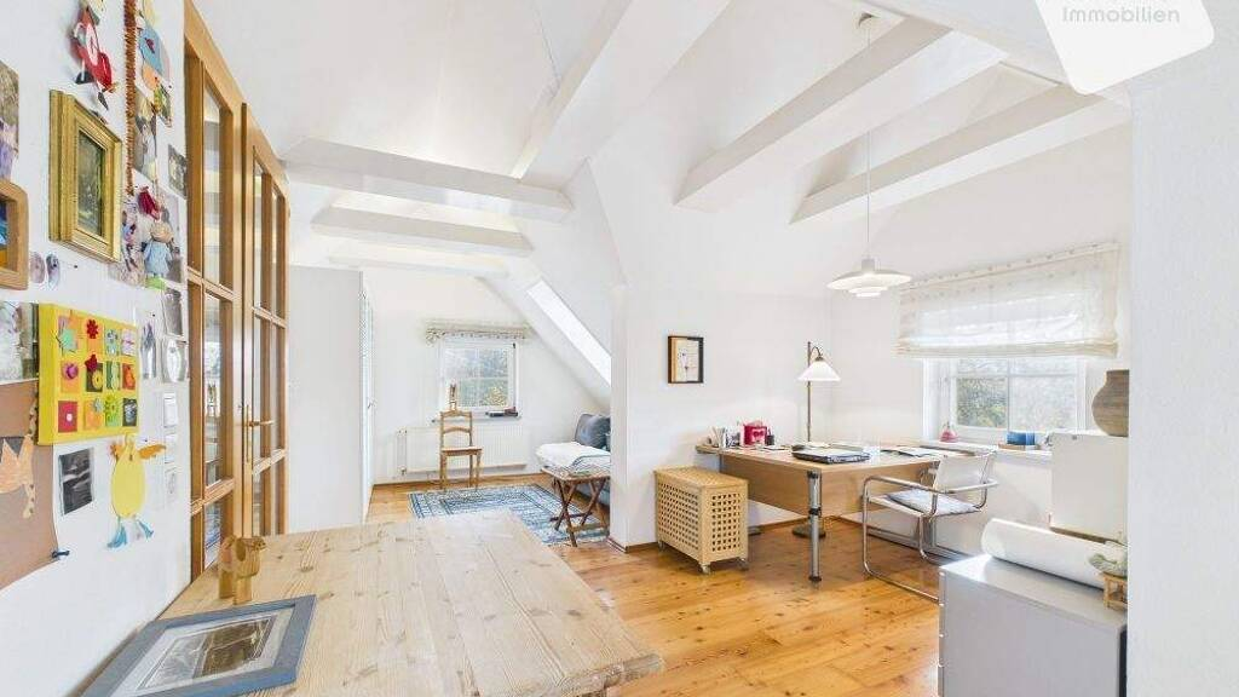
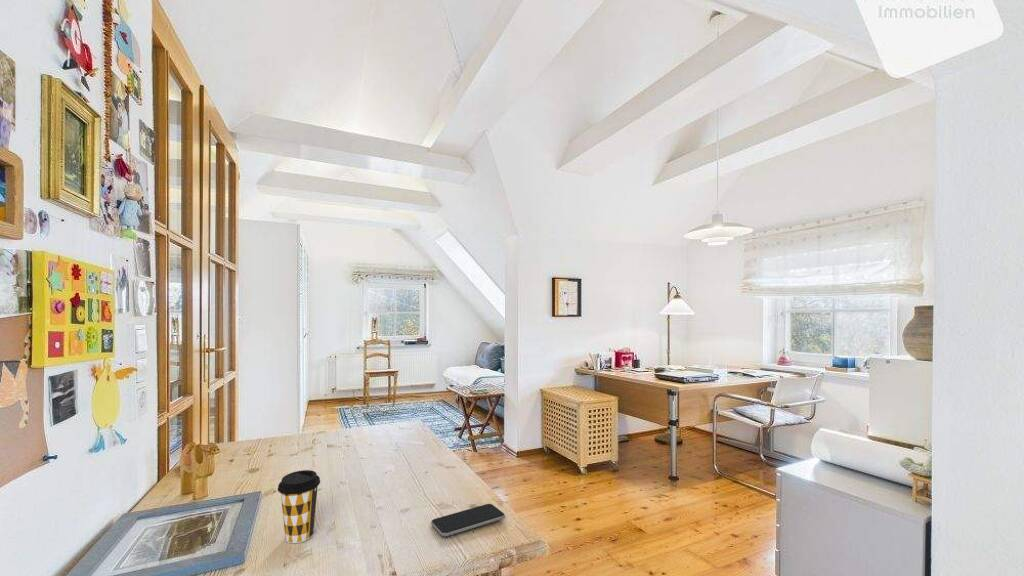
+ coffee cup (299, 506)
+ smartphone (468, 519)
